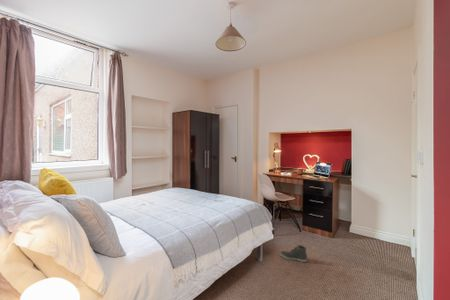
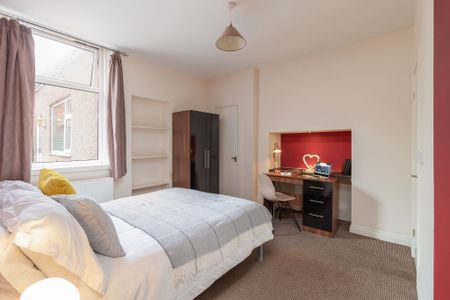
- sneaker (293, 251)
